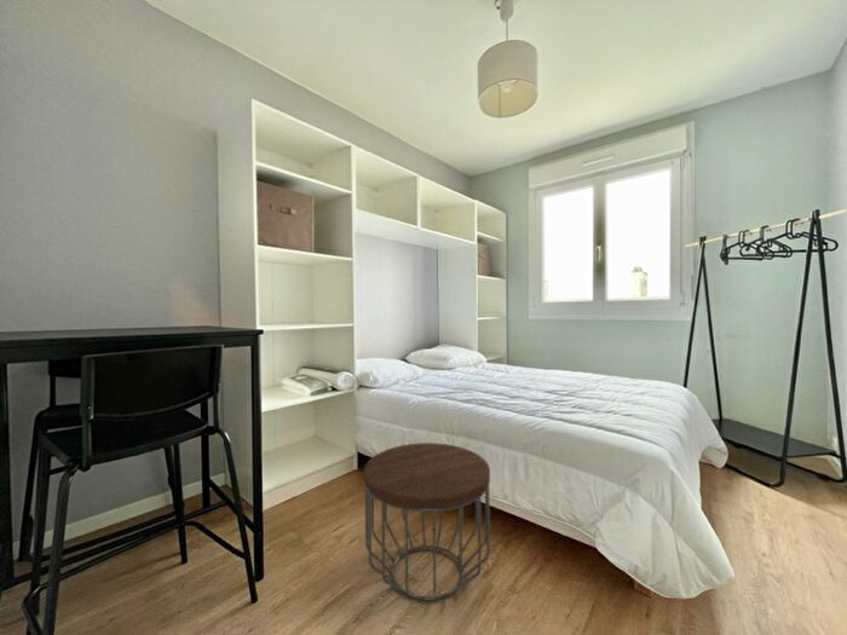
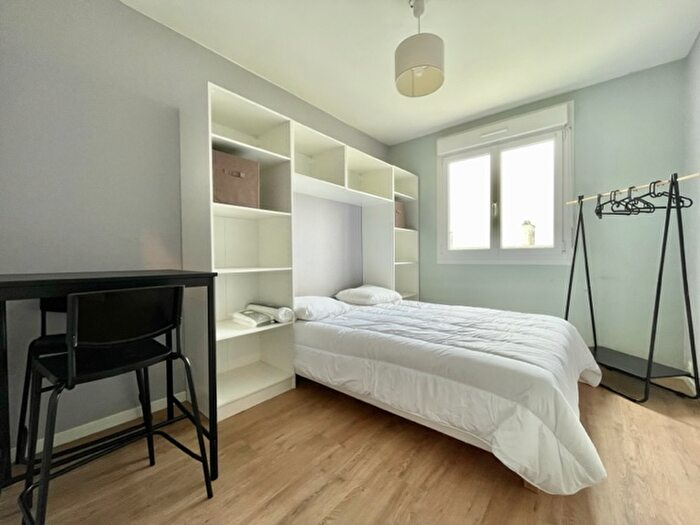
- side table (424, 518)
